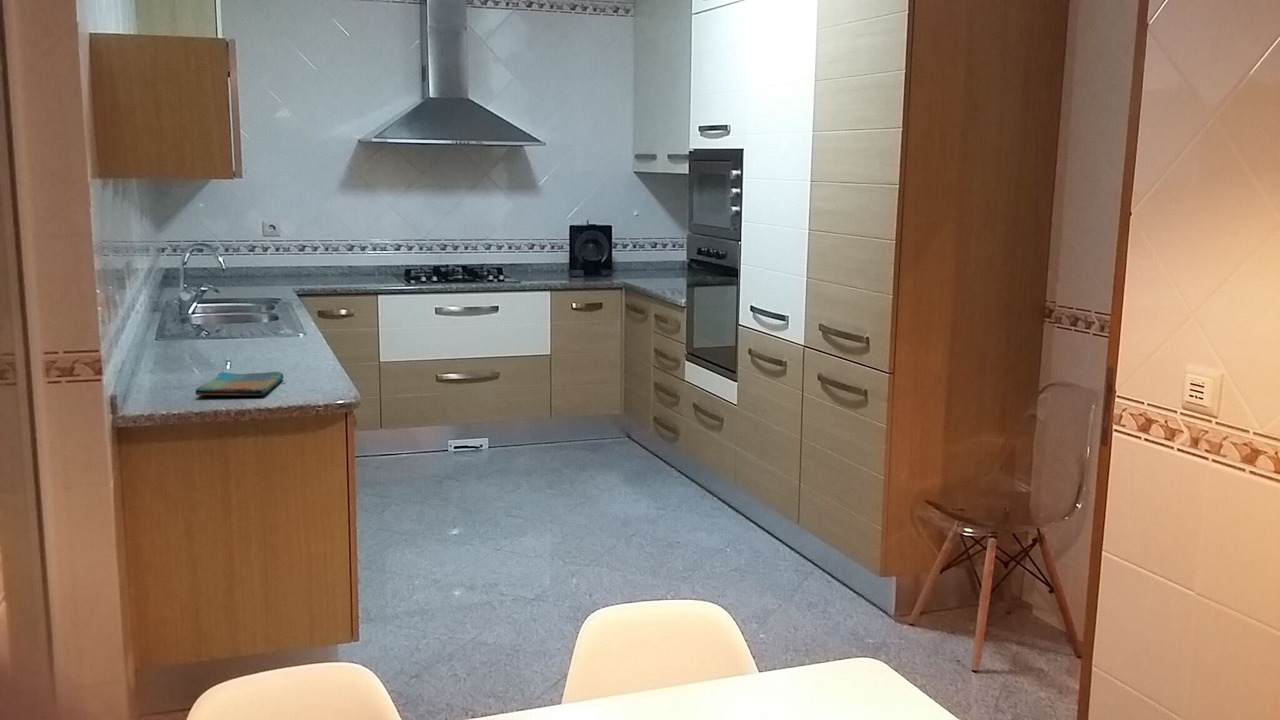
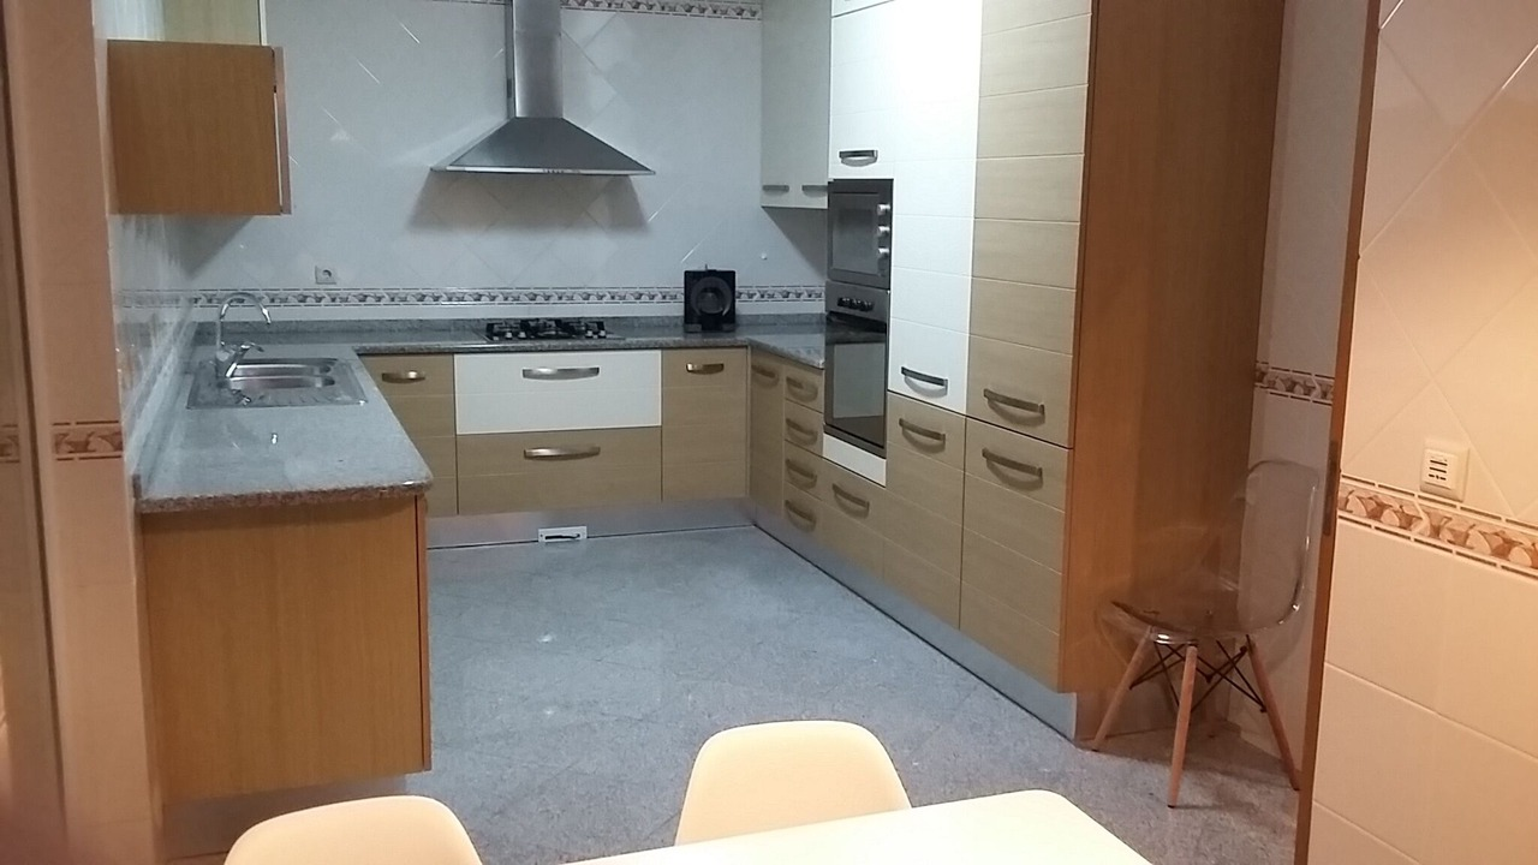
- dish towel (241, 383)
